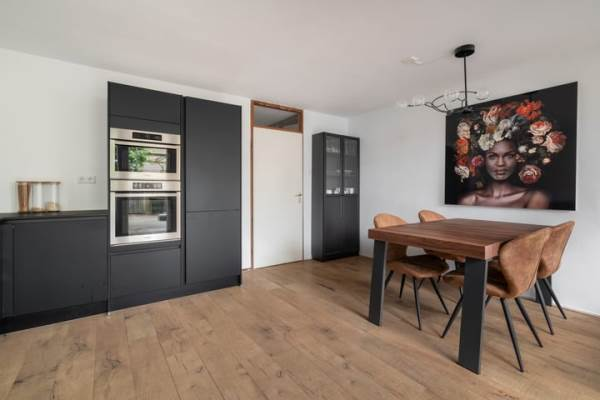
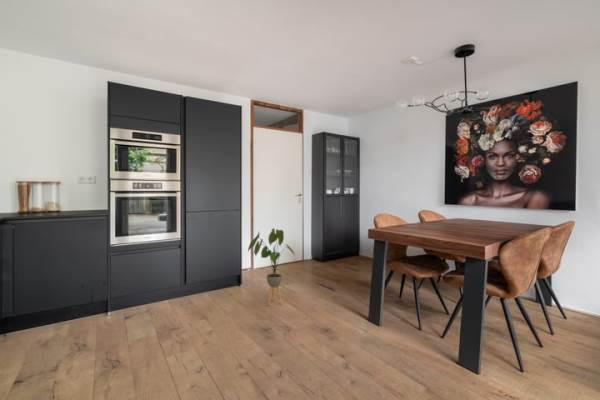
+ house plant (272, 266)
